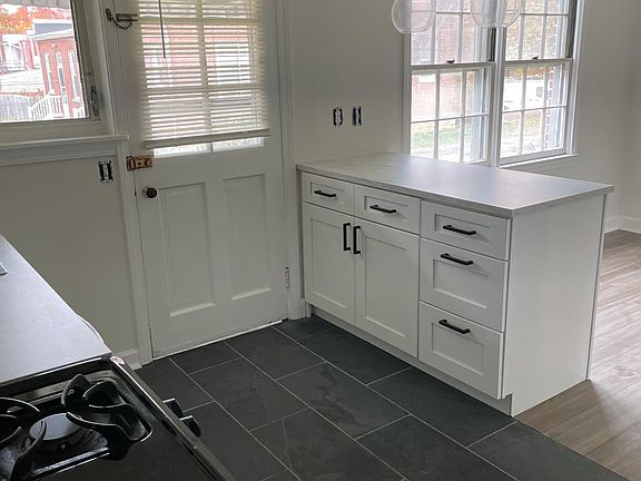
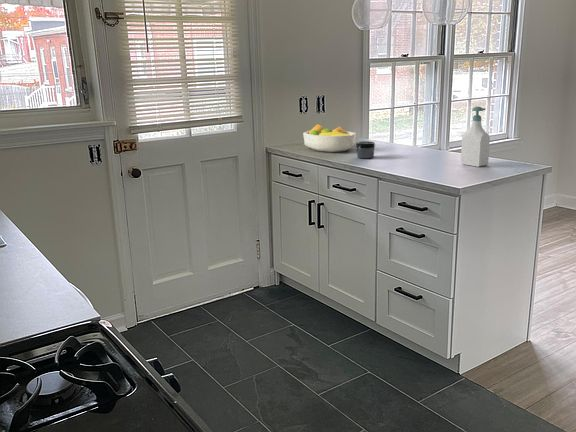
+ soap bottle (477, 135)
+ jar (365, 149)
+ fruit bowl (329, 137)
